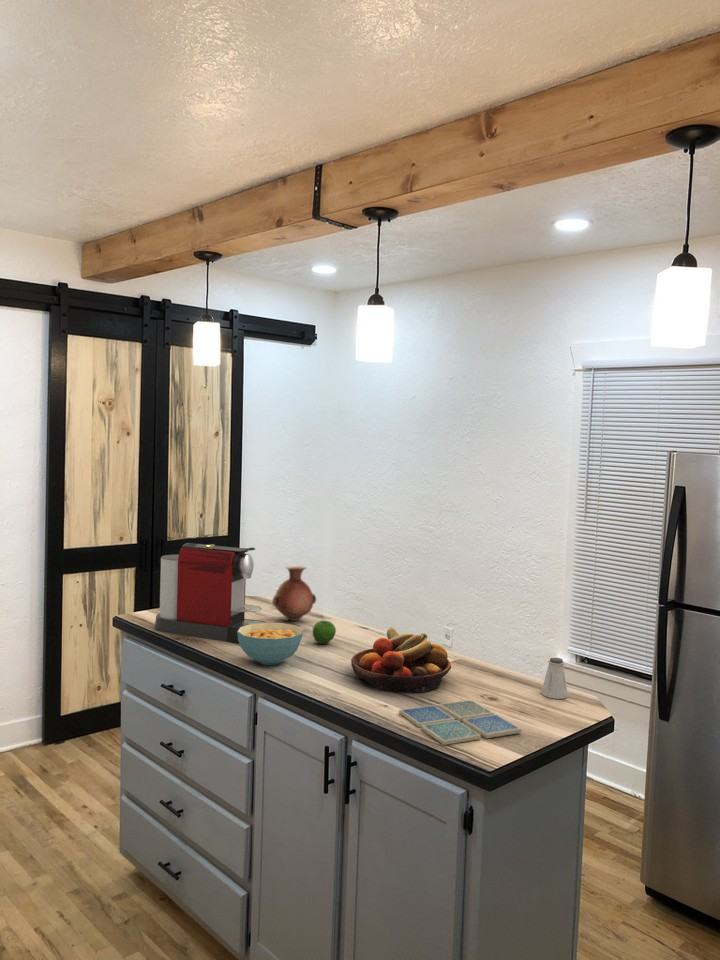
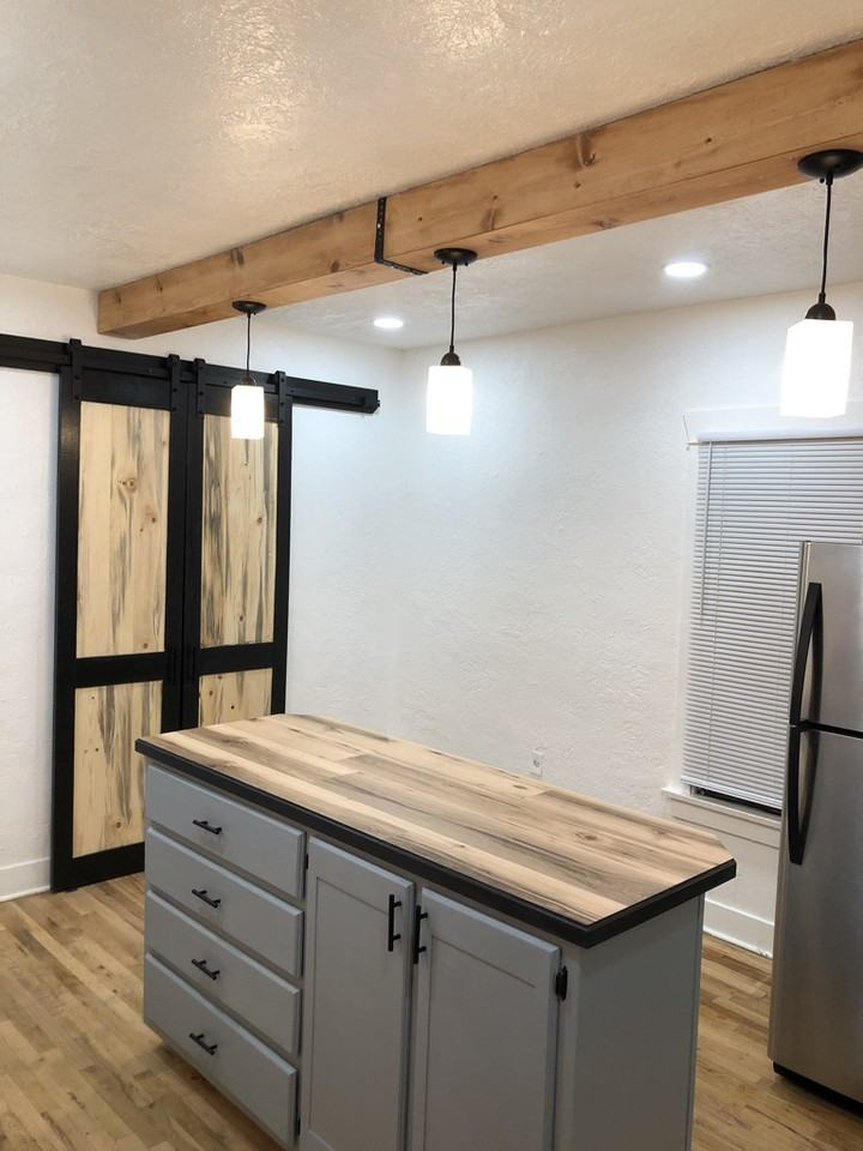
- coffee maker (213, 588)
- fruit bowl (400, 656)
- cereal bowl (270, 646)
- drink coaster (458, 720)
- vase (294, 593)
- saltshaker (555, 676)
- apple (323, 632)
